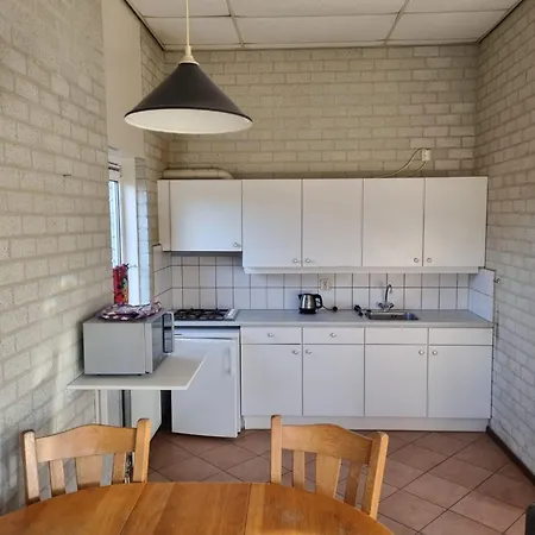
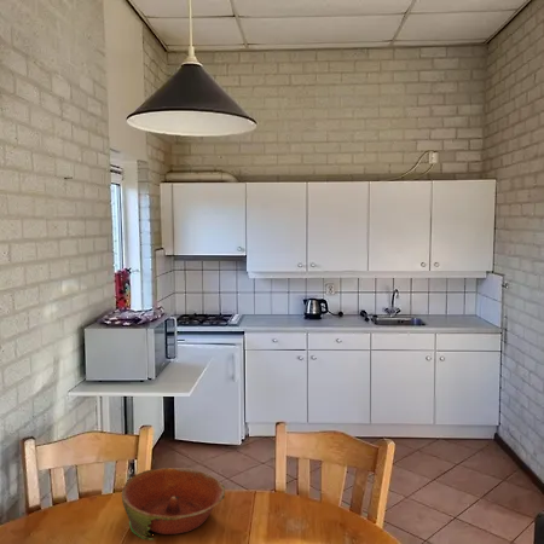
+ bowl (174, 500)
